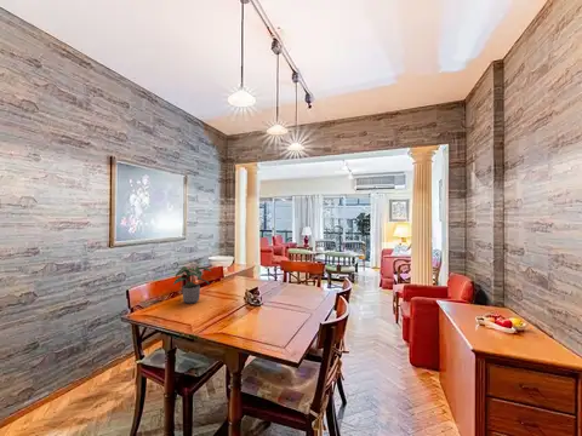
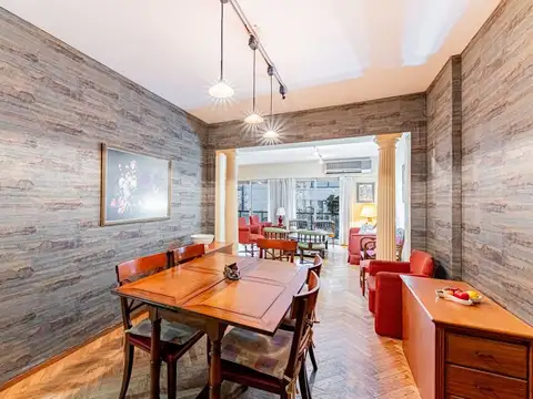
- potted plant (192, 283)
